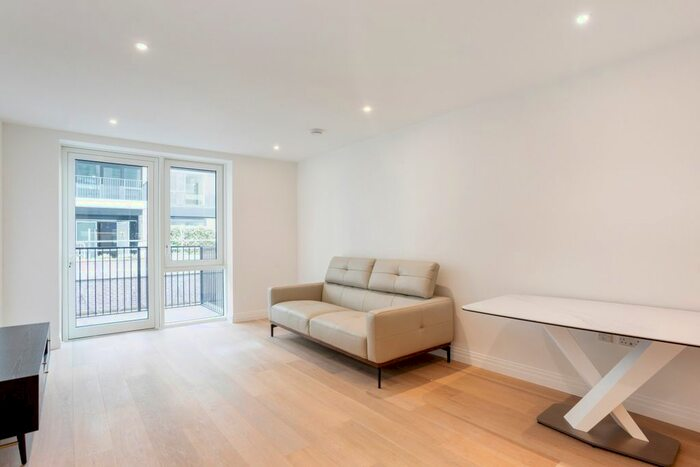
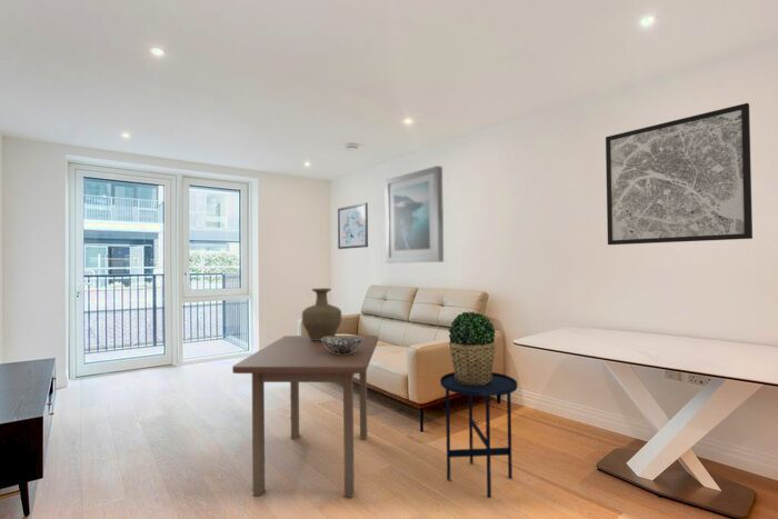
+ wall art (351, 227)
+ wall art (412, 218)
+ wall art (670, 181)
+ decorative bowl (342, 345)
+ side table (478, 429)
+ potted plant (471, 346)
+ vase (321, 313)
+ coffee table (298, 405)
